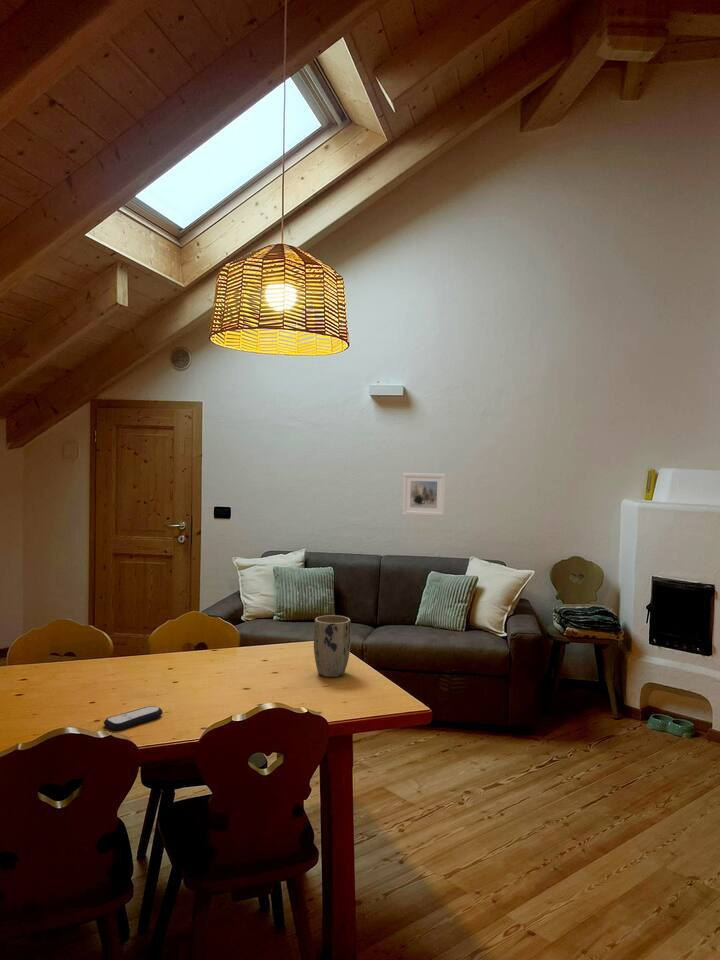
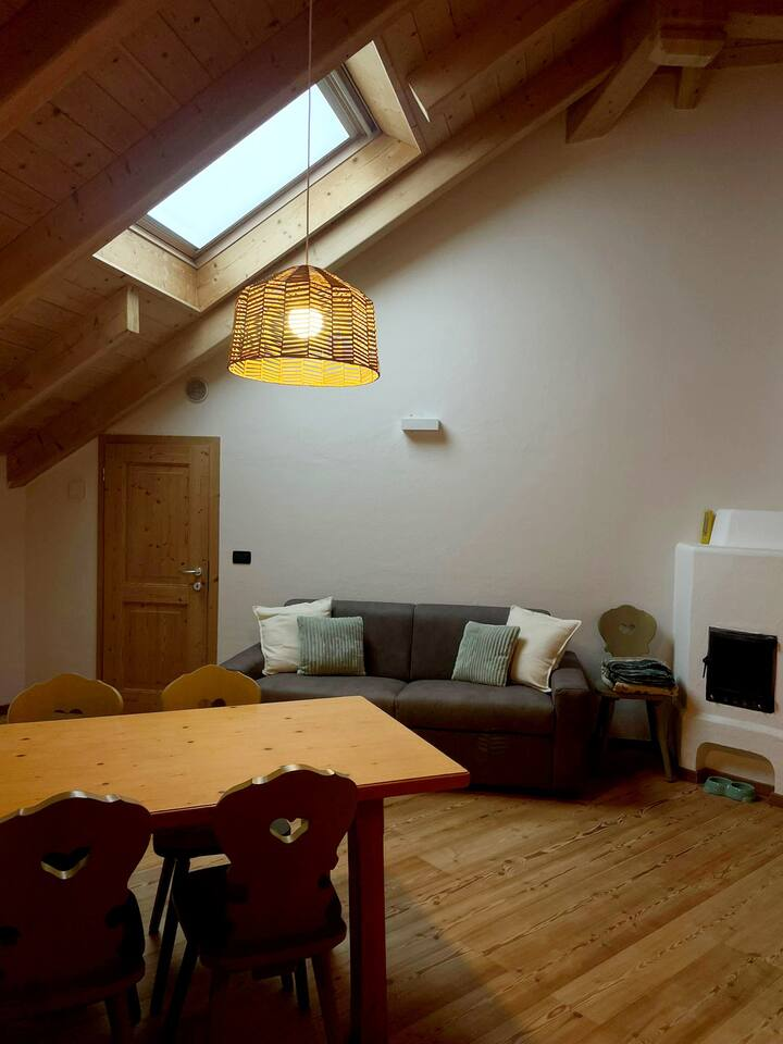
- plant pot (332, 646)
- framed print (423, 494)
- remote control (134, 717)
